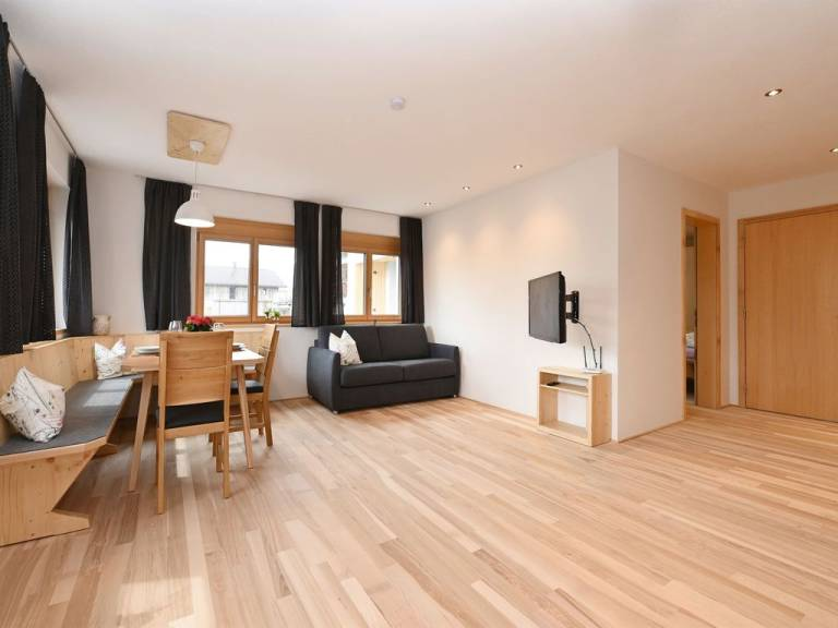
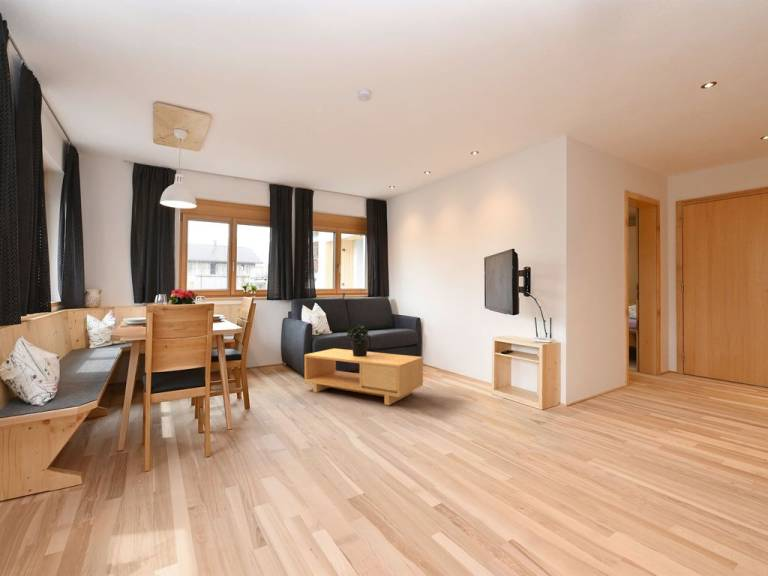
+ coffee table (362, 374)
+ potted plant (358, 339)
